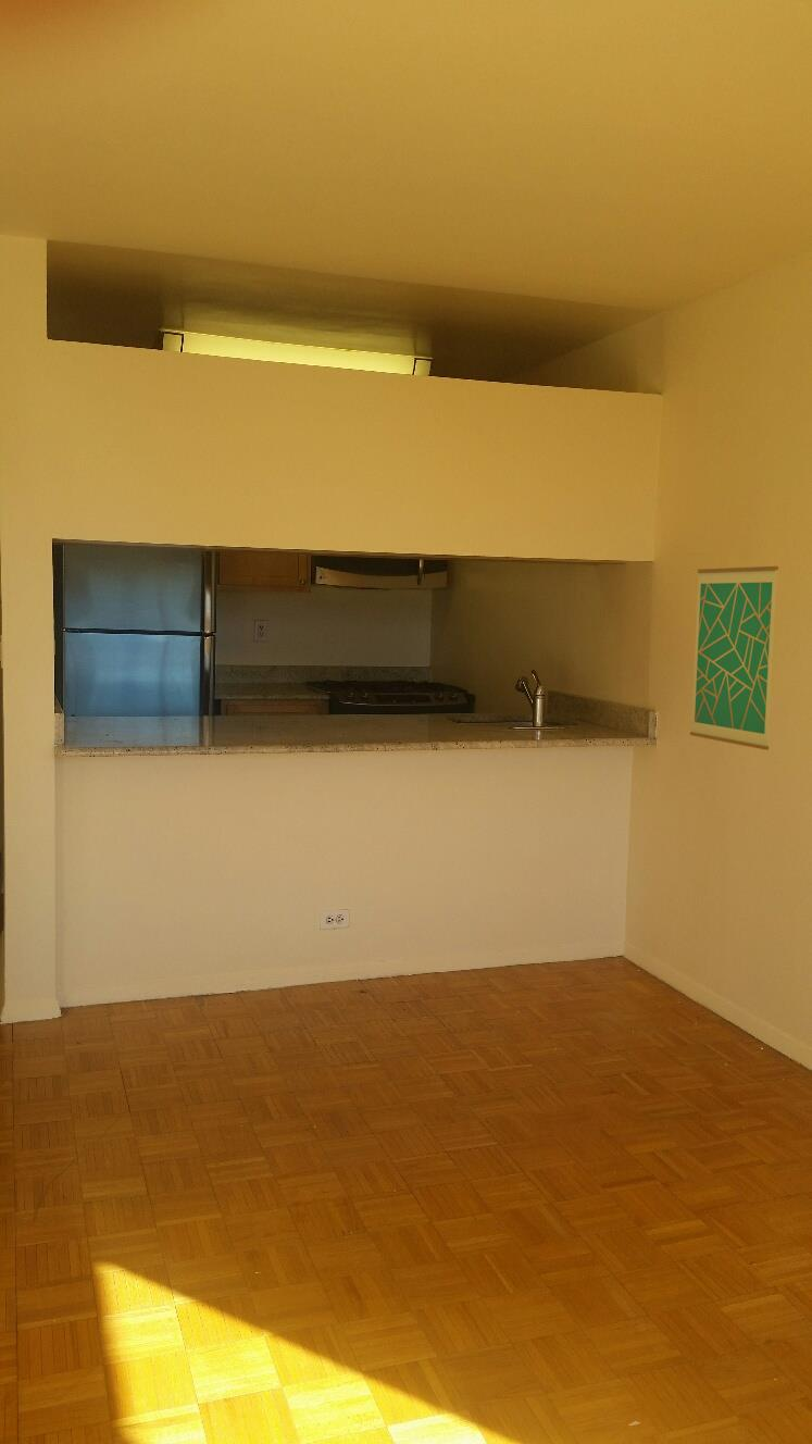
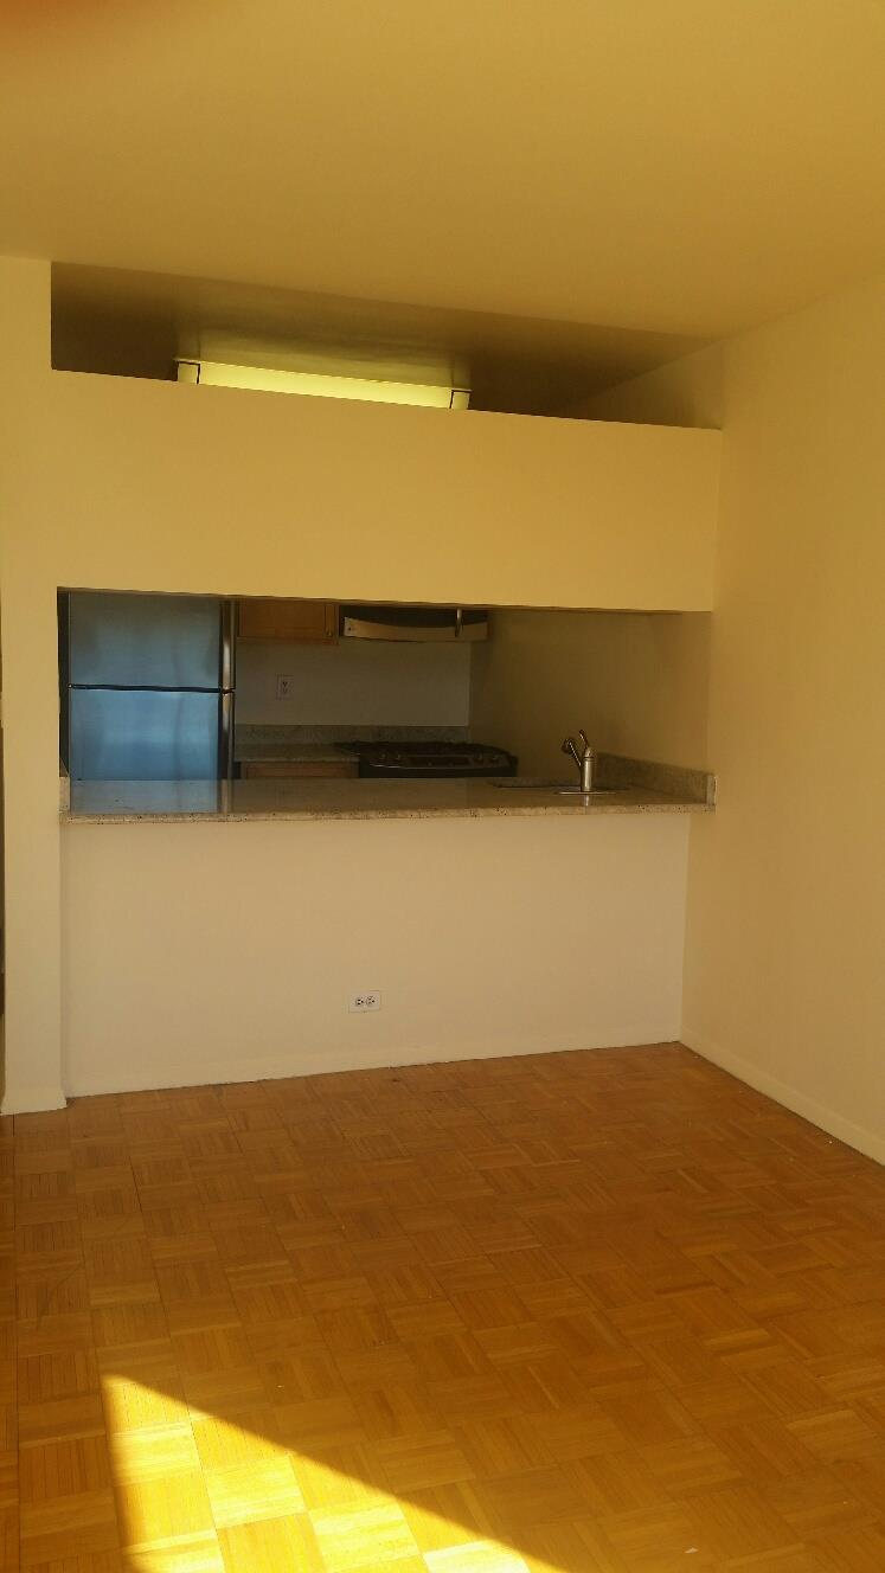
- wall art (732, 655)
